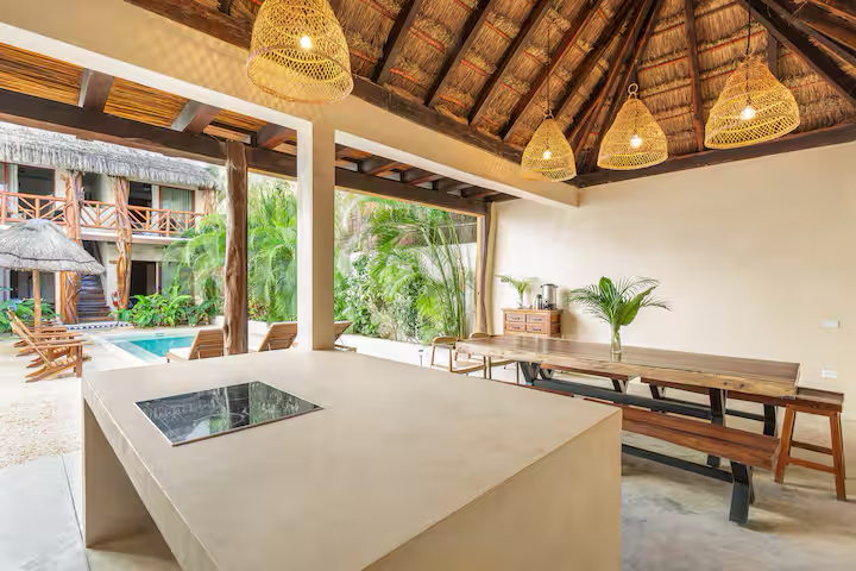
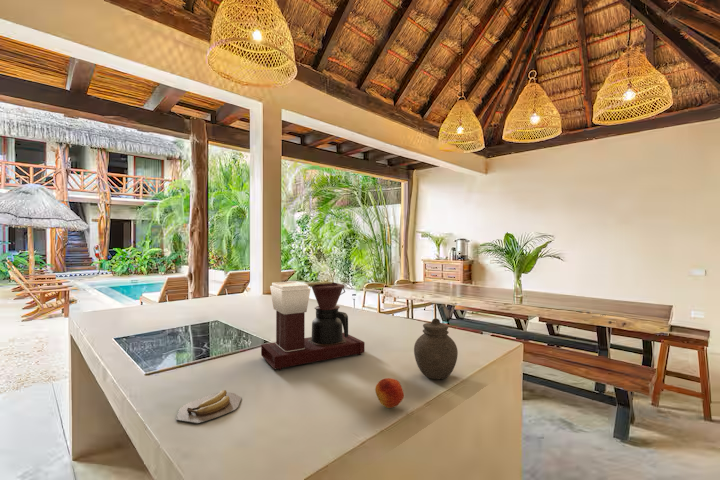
+ coffee maker (314, 319)
+ banana (210, 401)
+ fruit (389, 393)
+ jar (435, 346)
